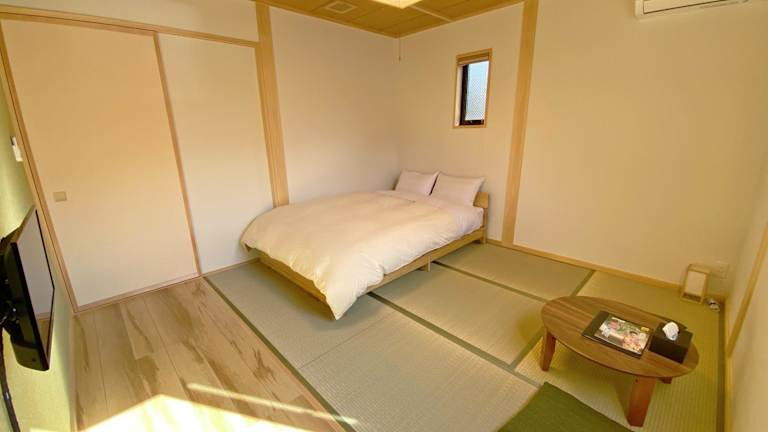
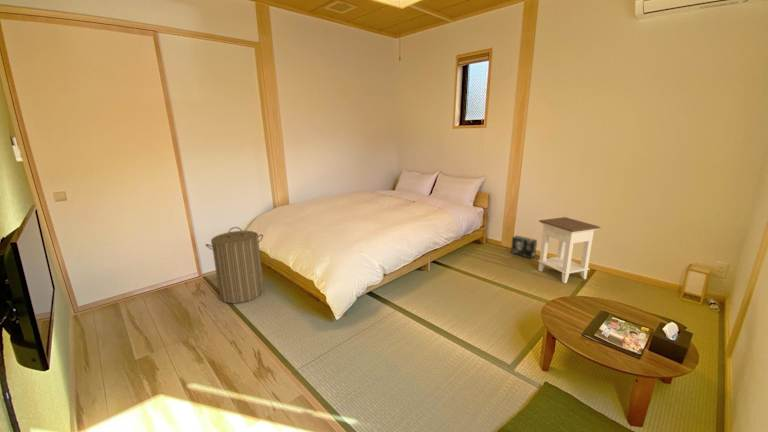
+ laundry hamper (238, 261)
+ box (523, 246)
+ nightstand (564, 249)
